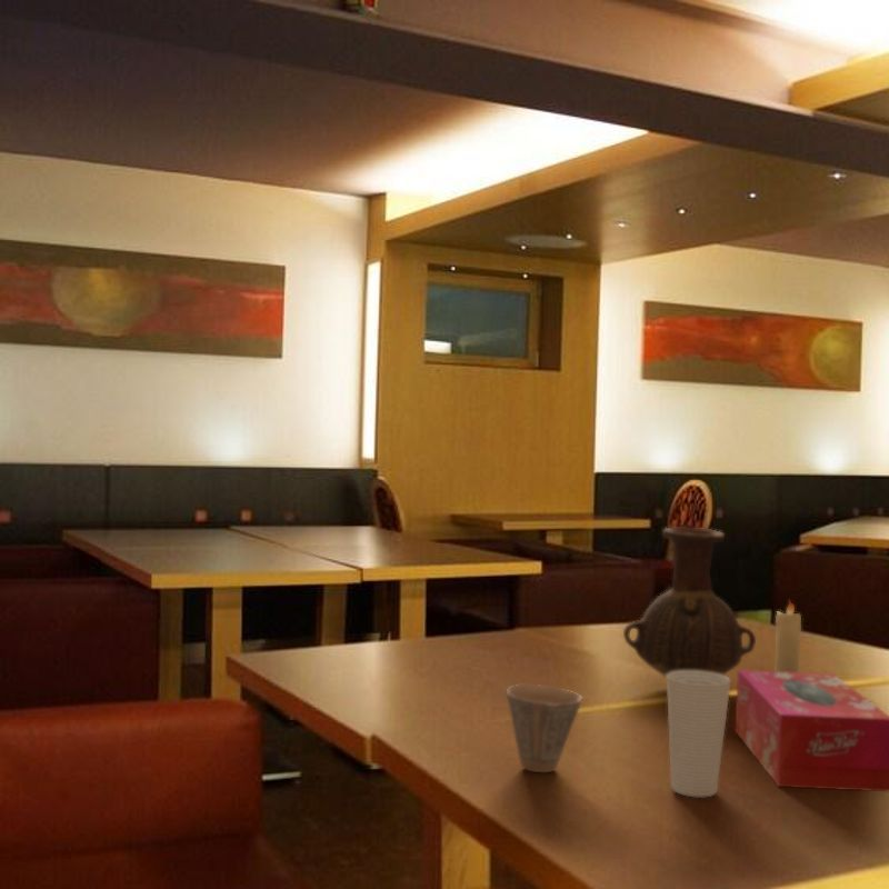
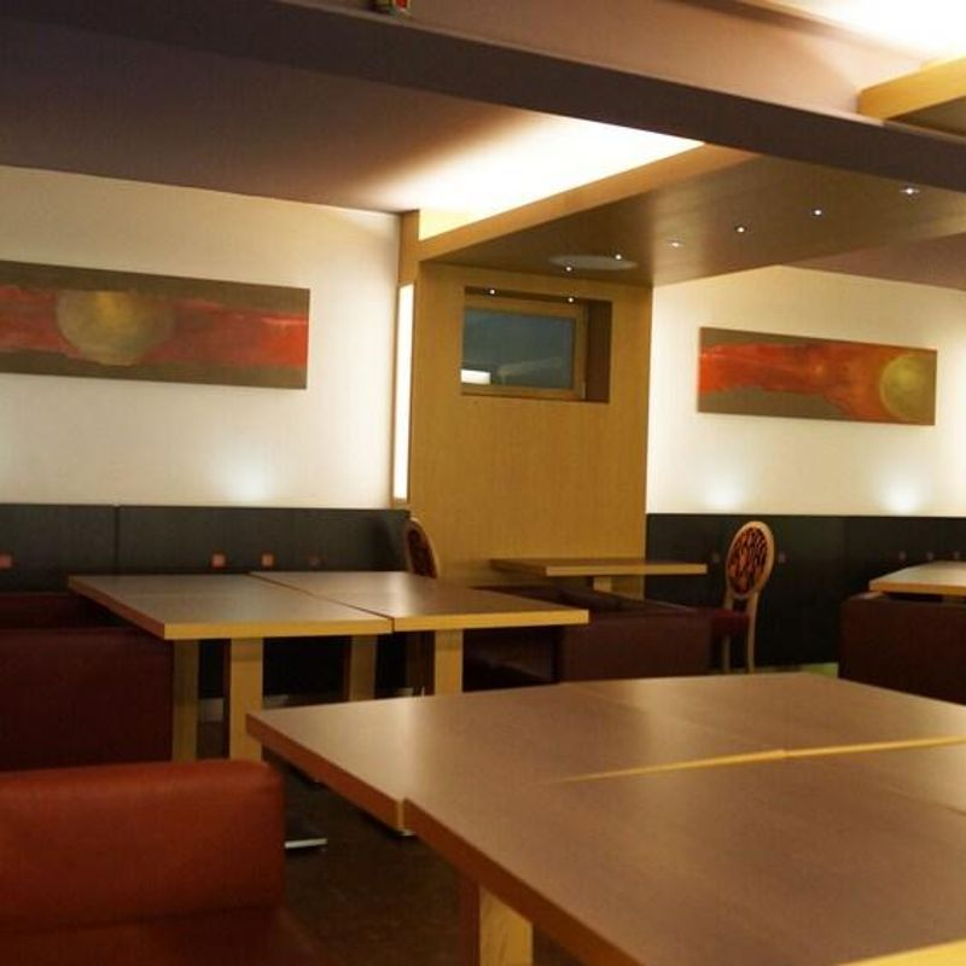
- candle (787, 636)
- cup (542, 730)
- vase (690, 608)
- cup (696, 733)
- tissue box (807, 726)
